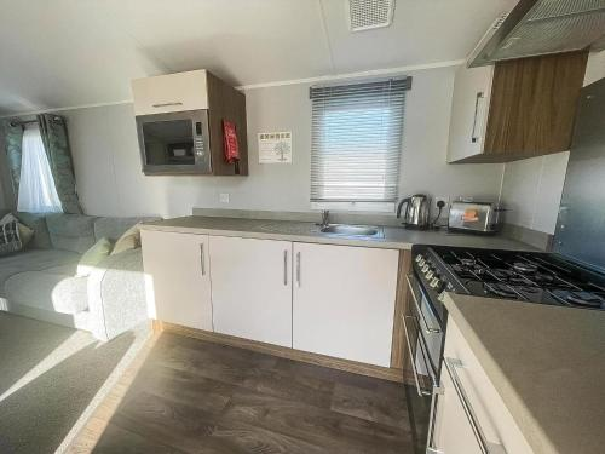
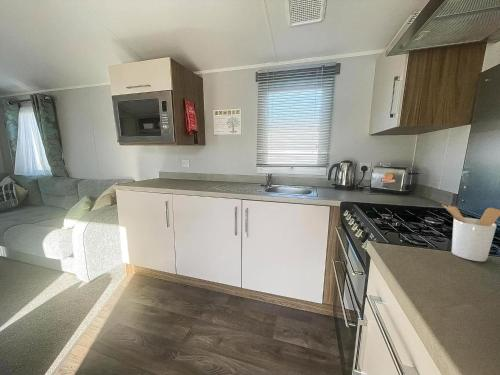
+ utensil holder (464, 230)
